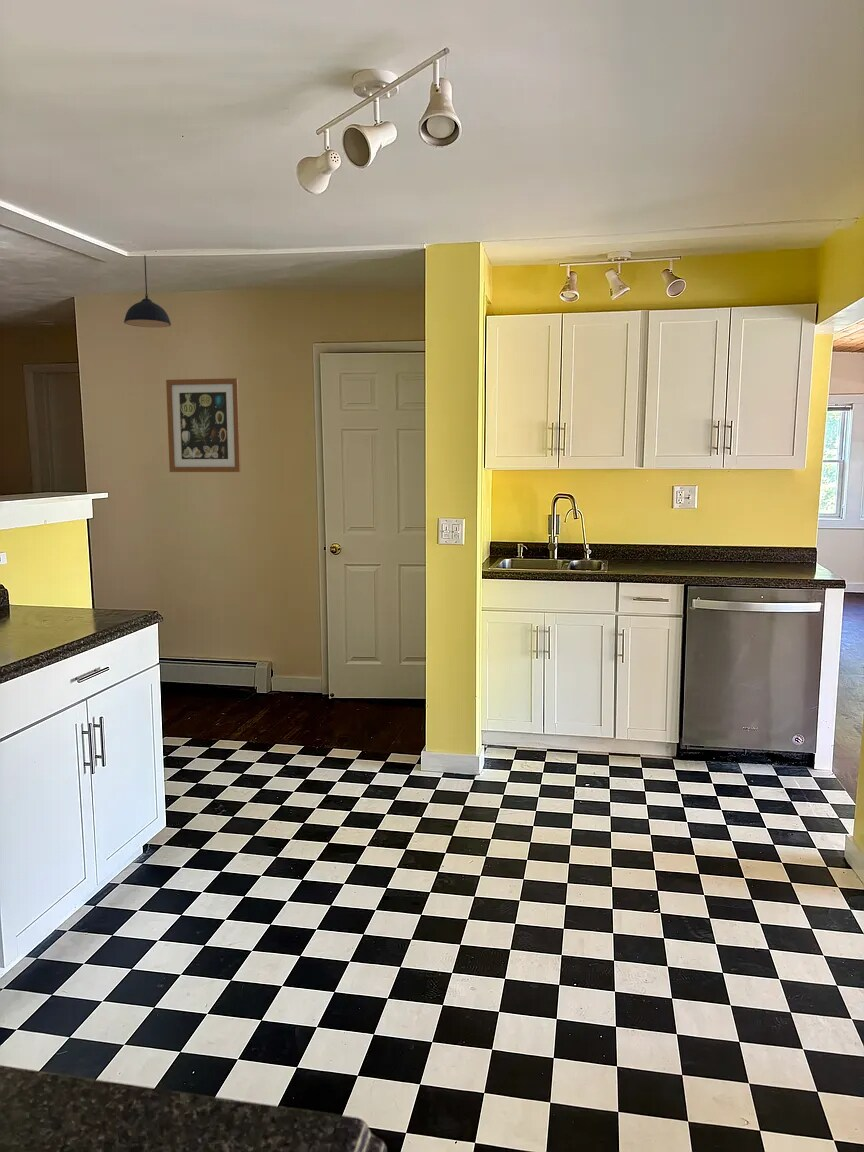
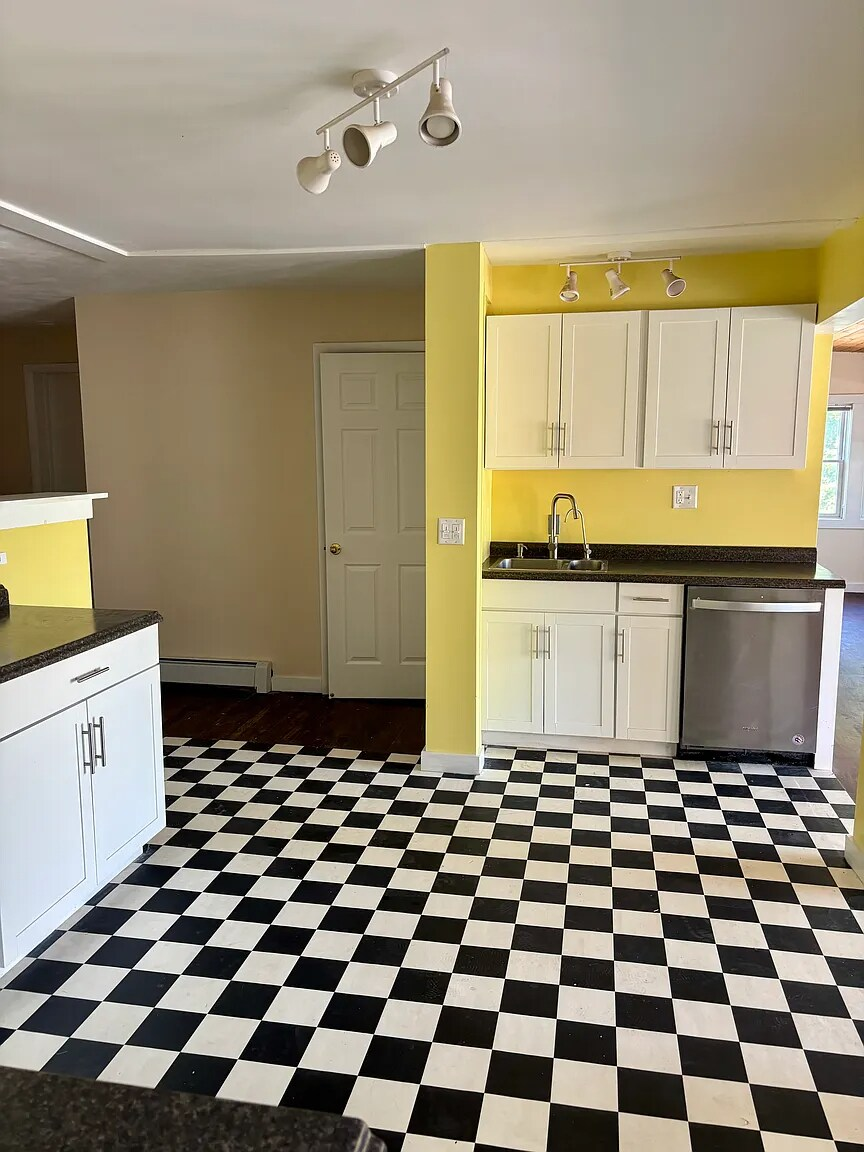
- wall art (203, 425)
- pendant light (146, 289)
